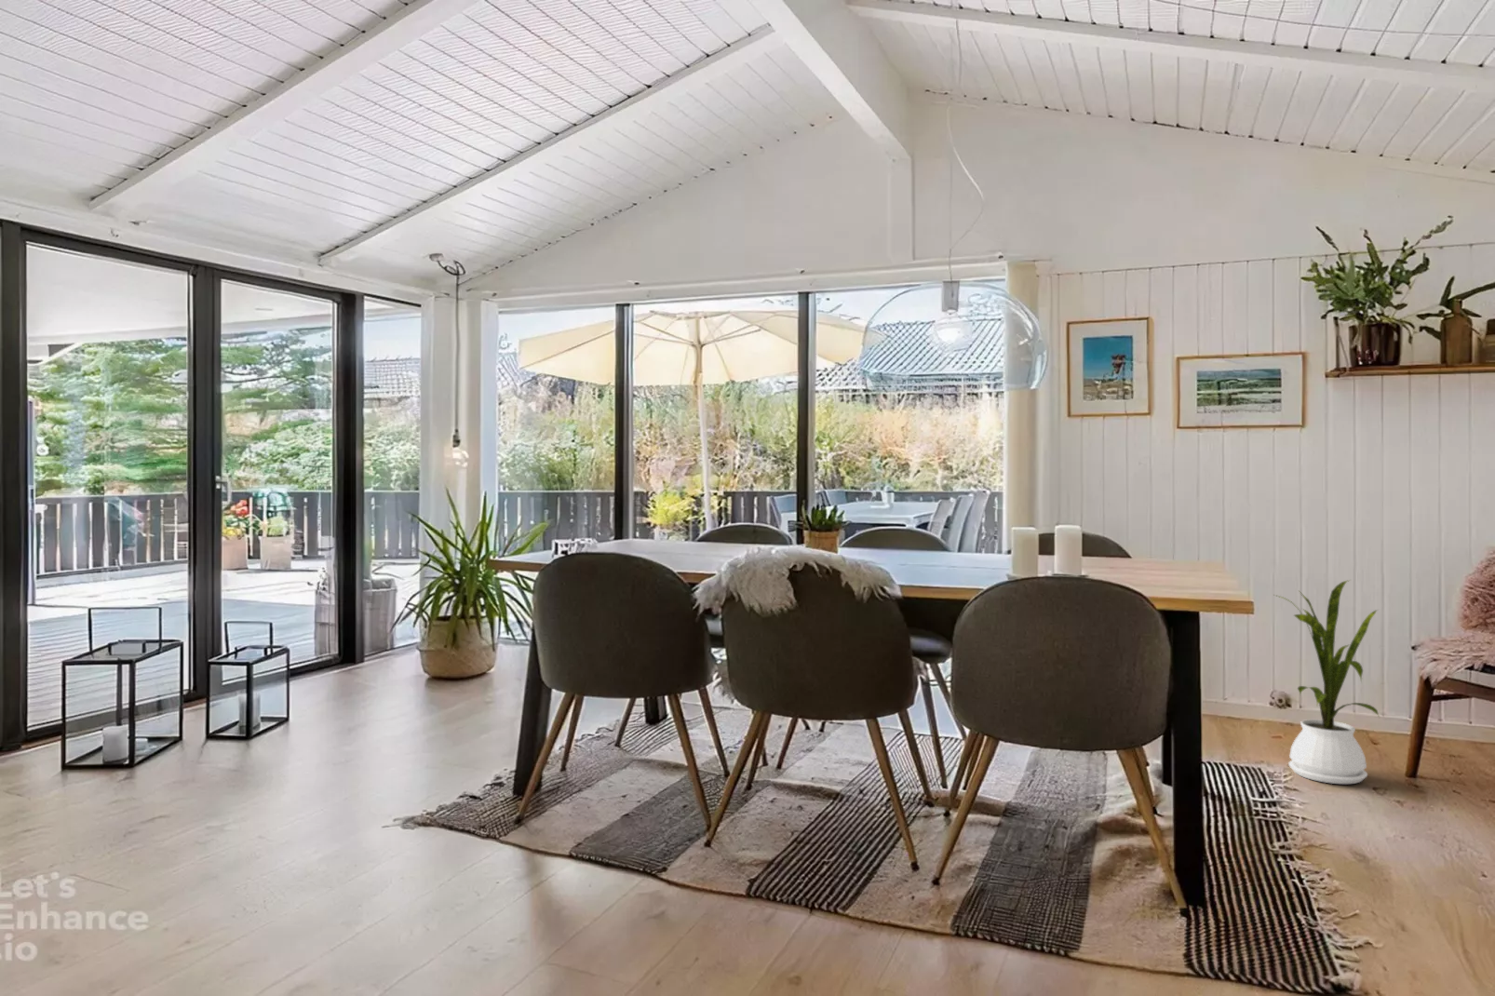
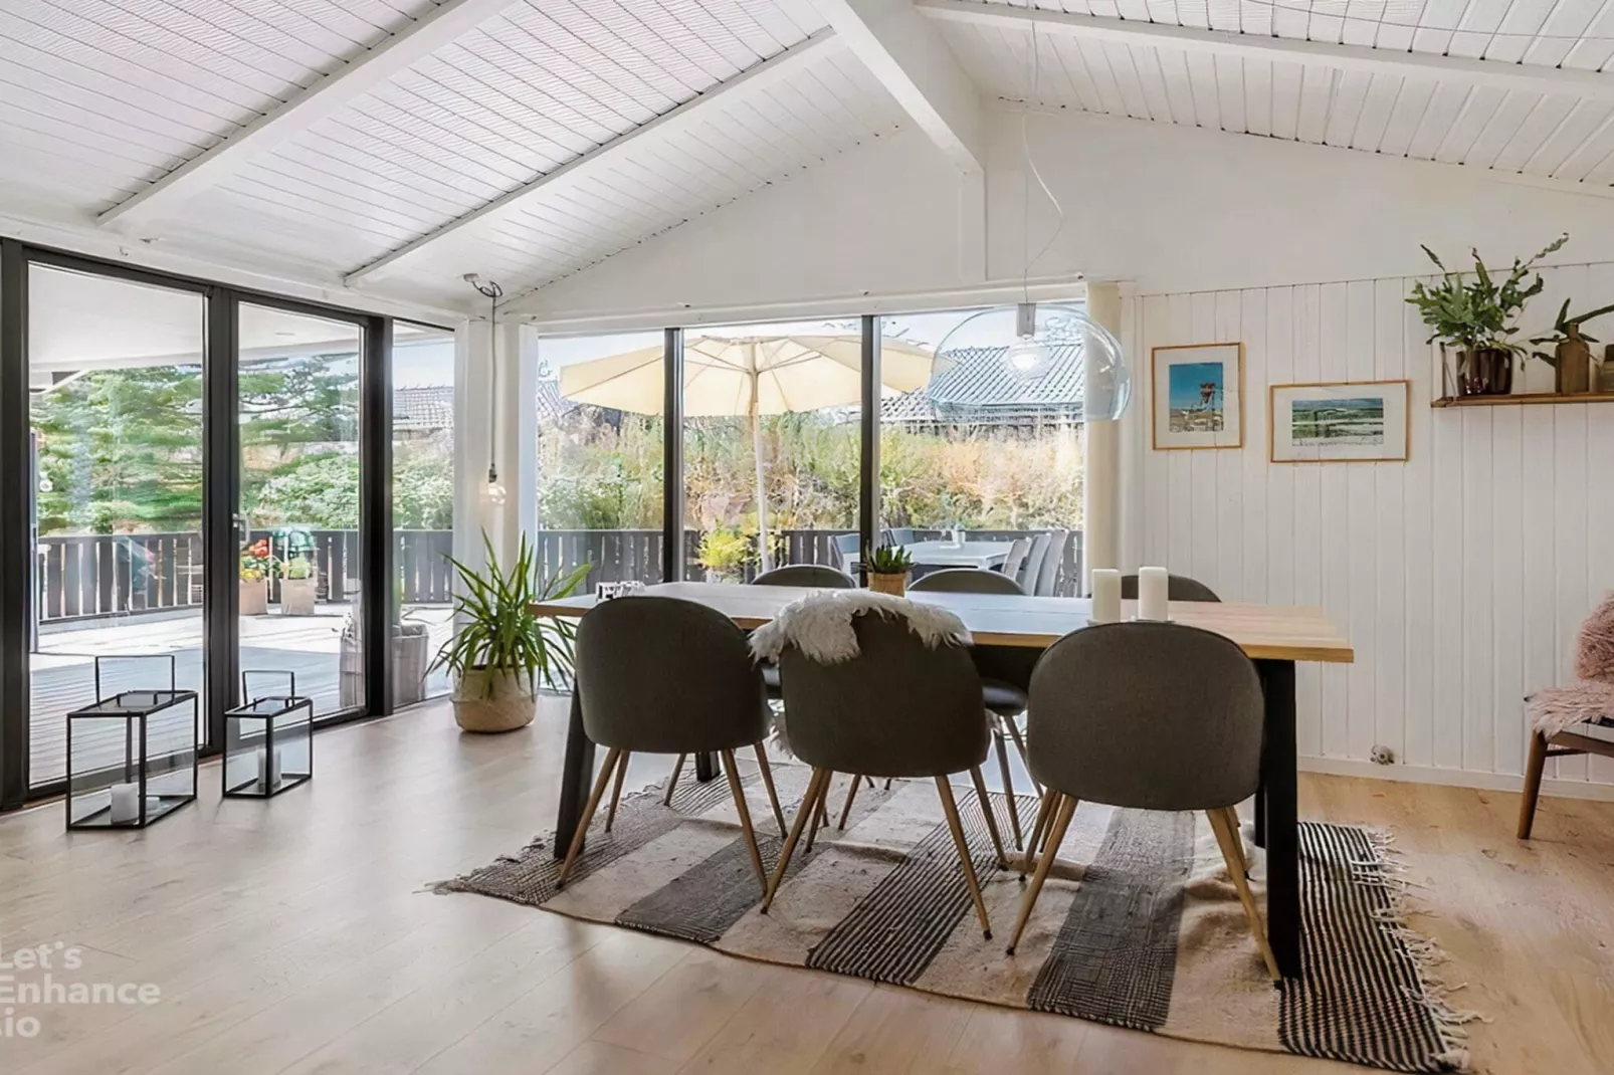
- house plant (1327, 675)
